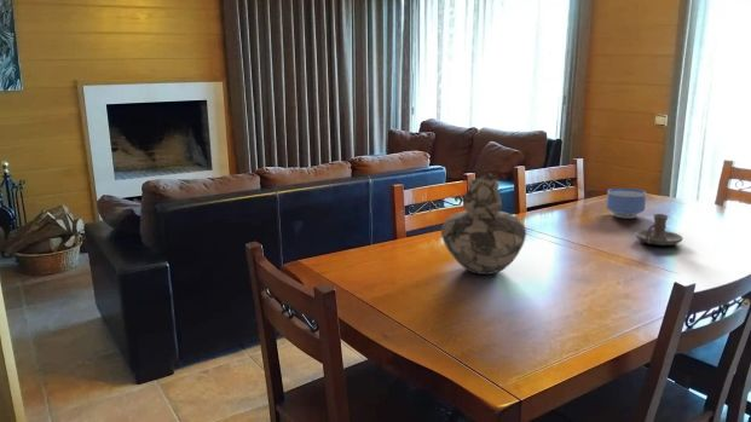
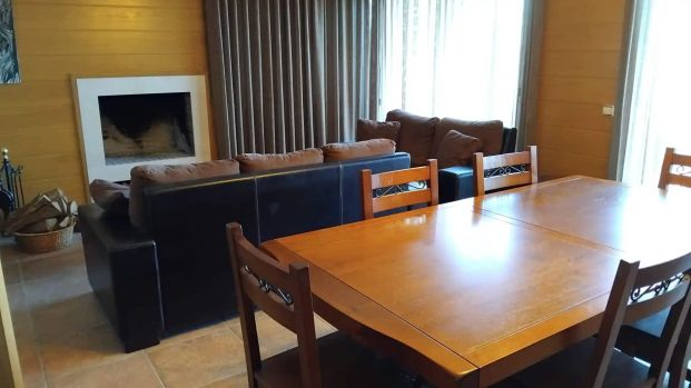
- vase (483, 221)
- candle holder (657, 230)
- bowl (625, 203)
